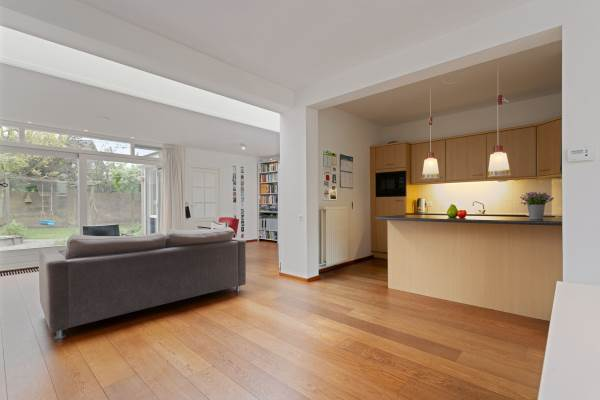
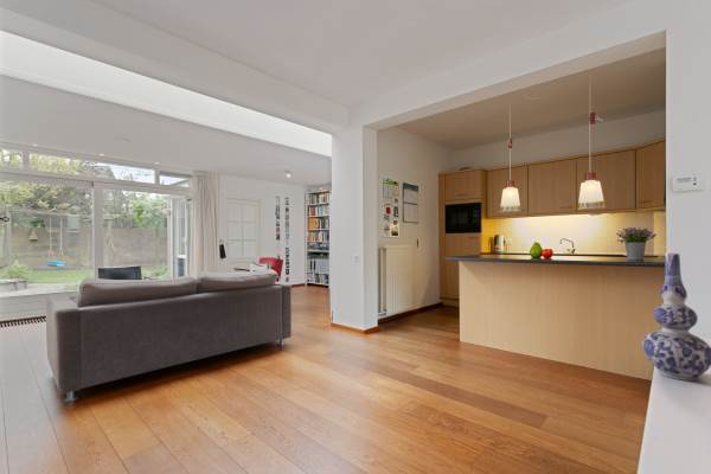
+ vase (675, 313)
